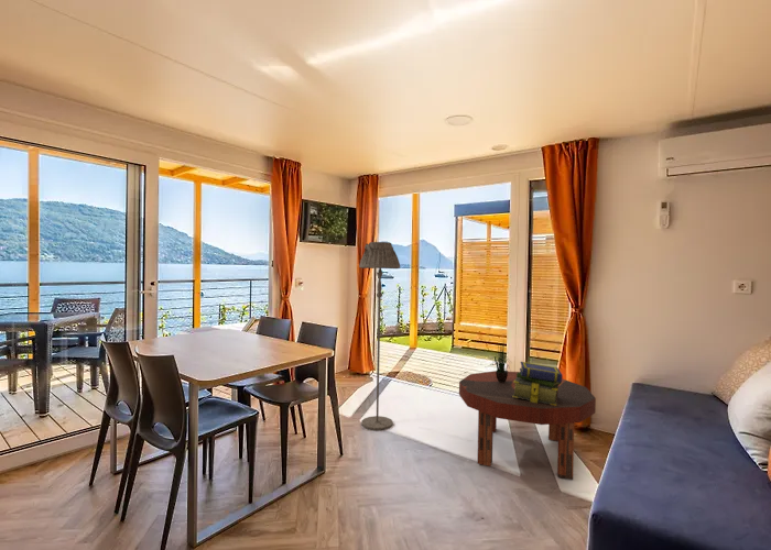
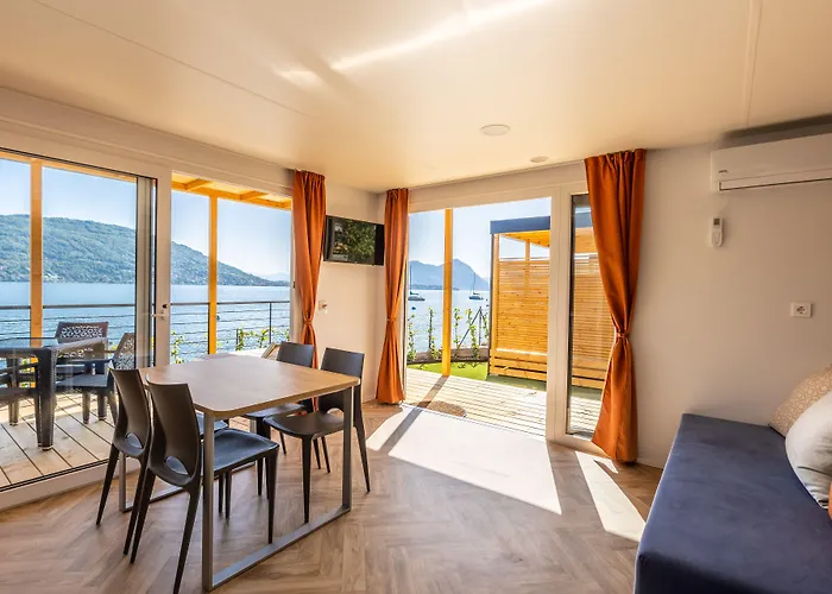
- stack of books (537, 381)
- floor lamp (378, 332)
- coffee table (523, 417)
- potted plant (500, 358)
